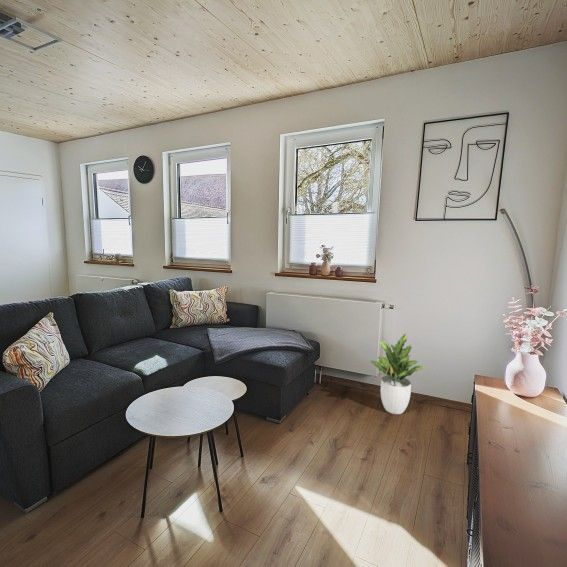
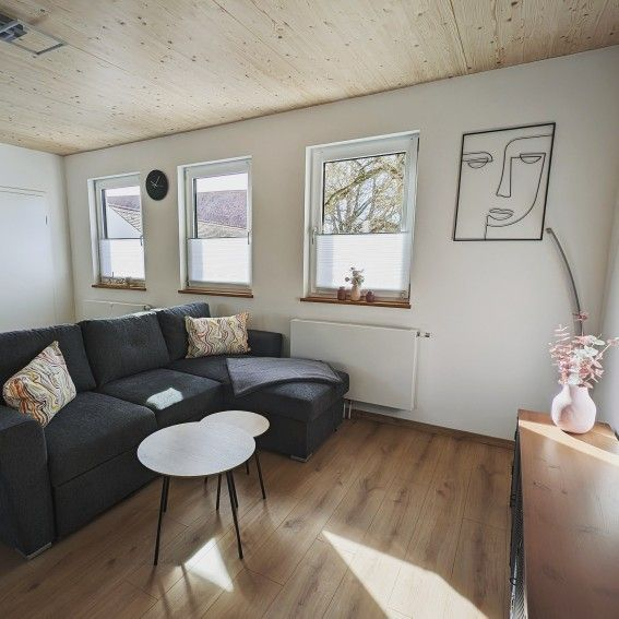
- potted plant (395, 372)
